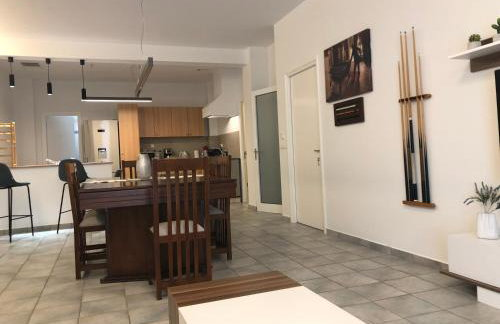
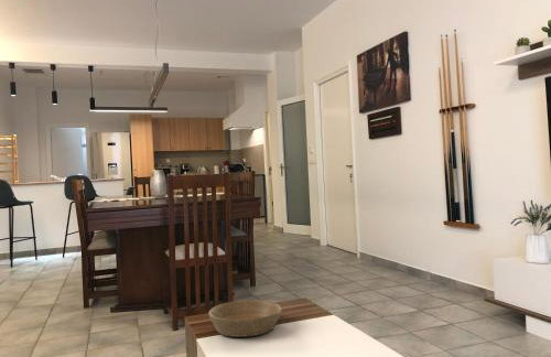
+ bowl (246, 317)
